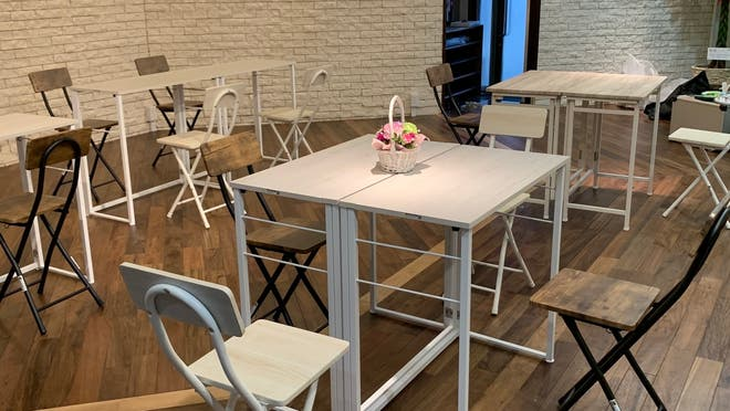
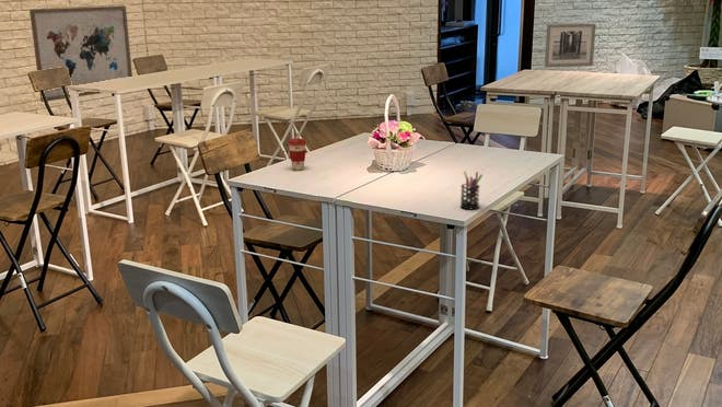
+ wall art (85, 51)
+ coffee cup (298, 154)
+ pen holder (473, 188)
+ wall art (570, 45)
